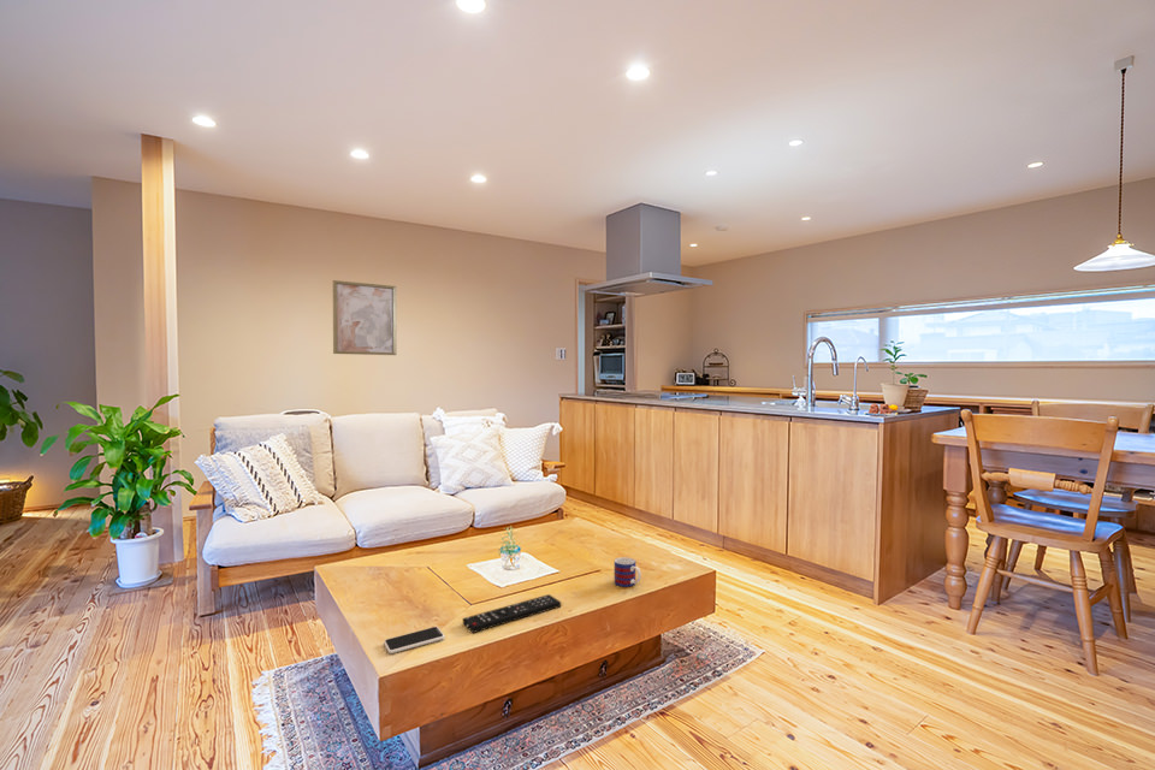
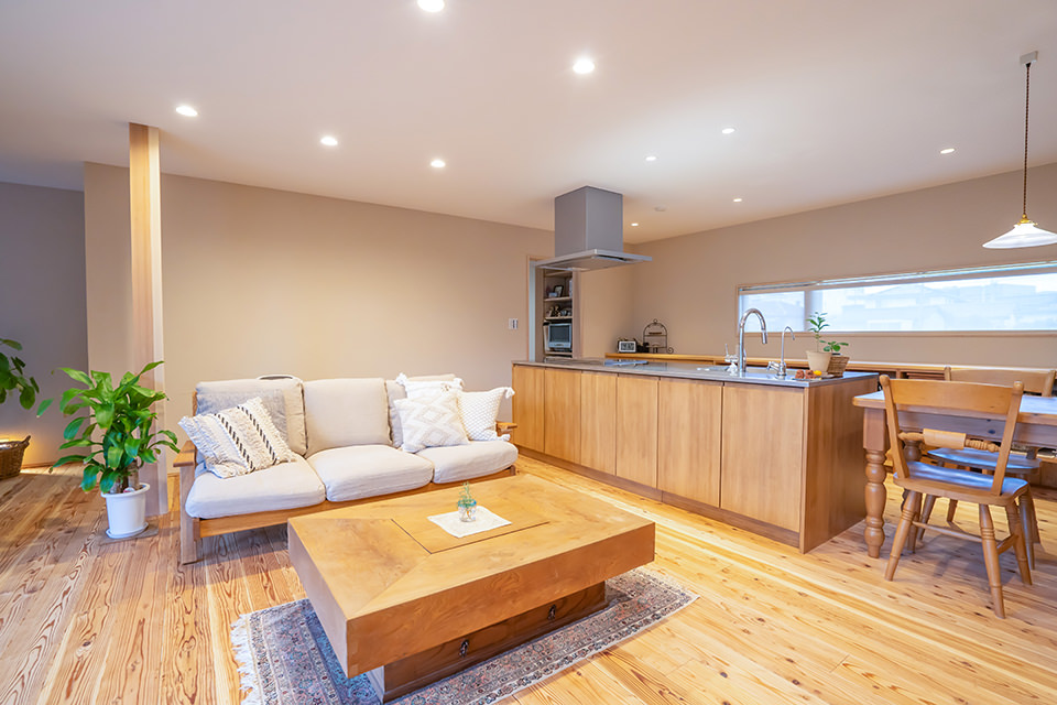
- smartphone (414, 639)
- remote control (513, 611)
- mug (628, 573)
- wall art (365, 319)
